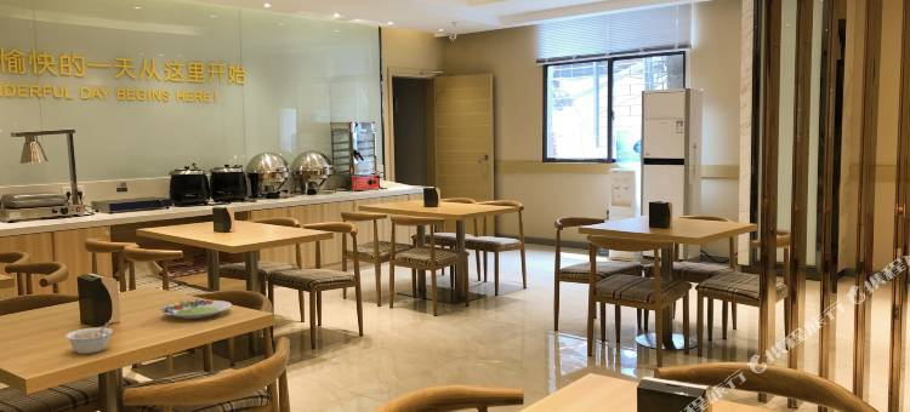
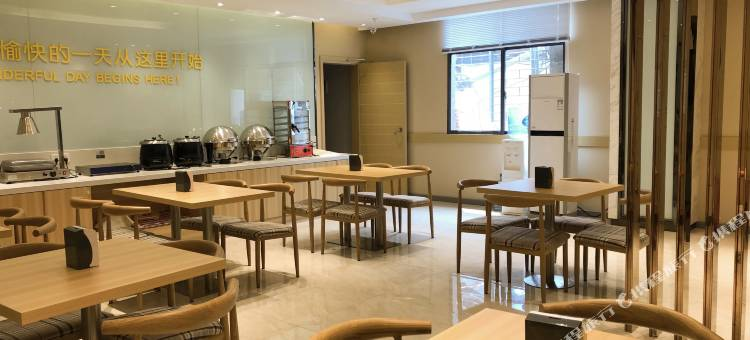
- salad plate (197, 309)
- legume (90, 339)
